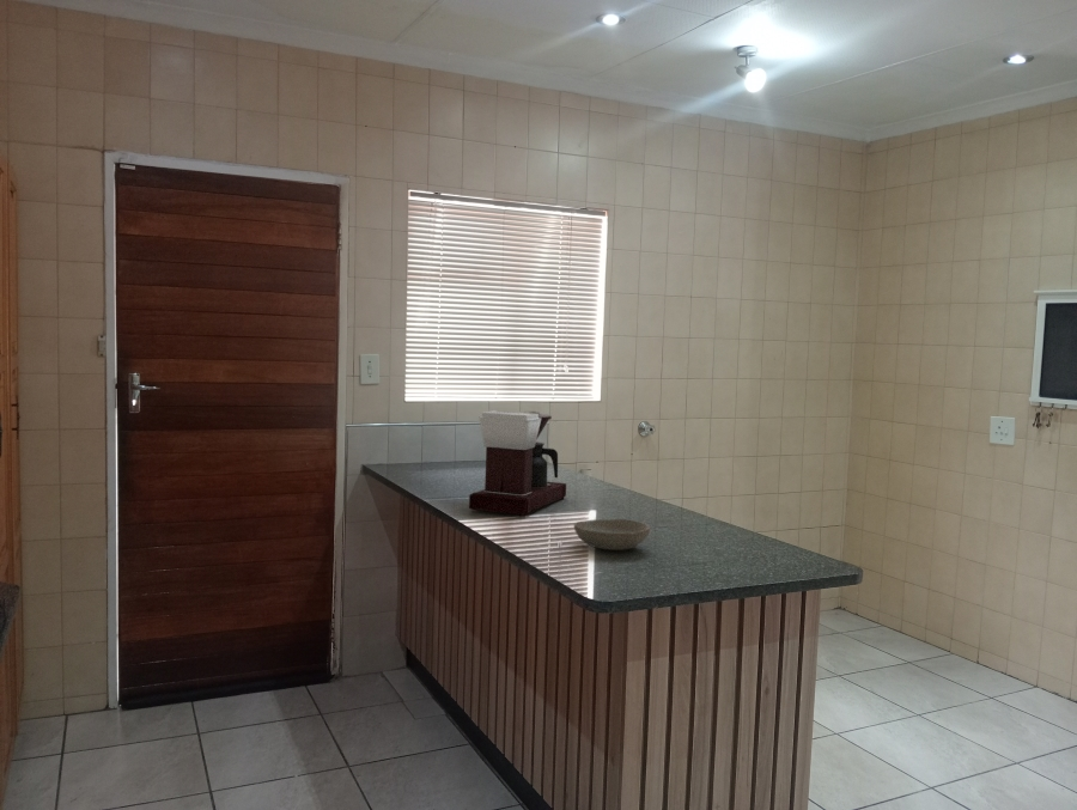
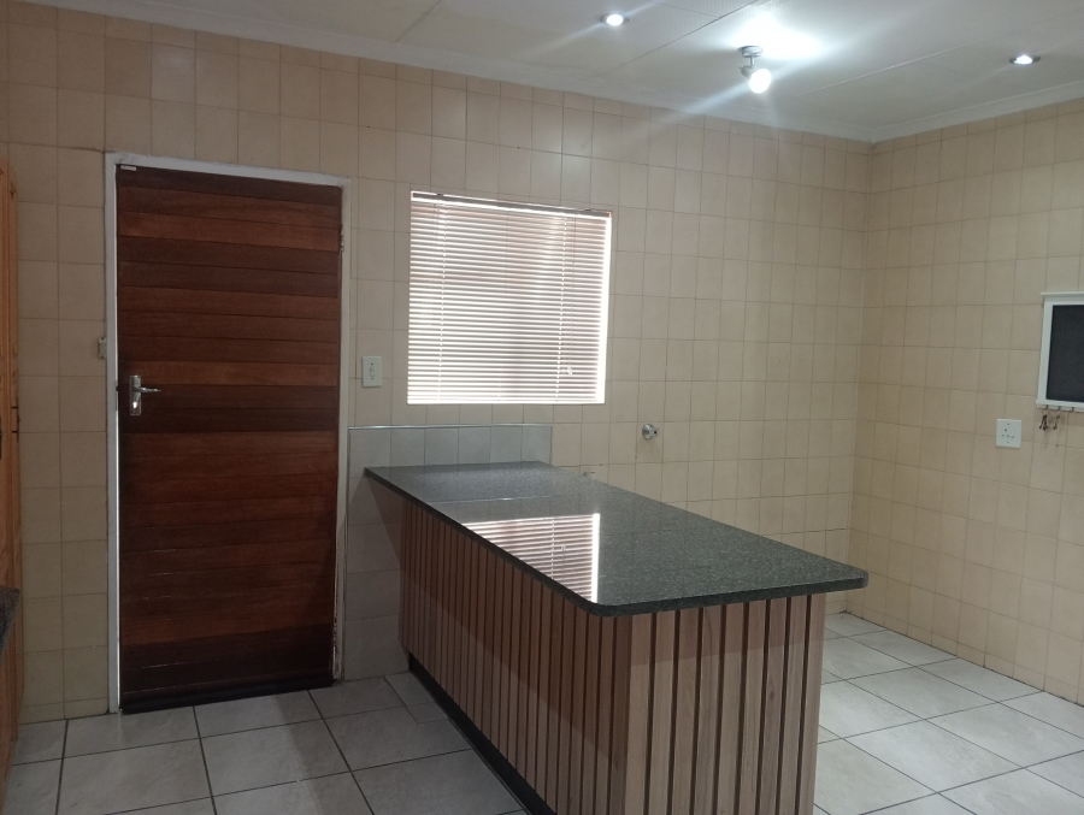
- bowl (610, 535)
- coffee maker (522, 457)
